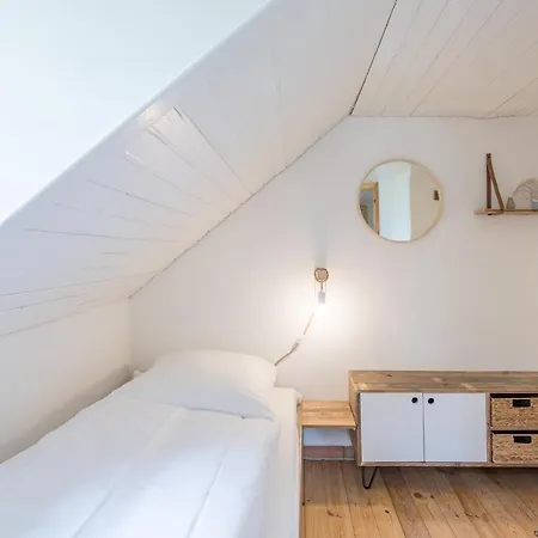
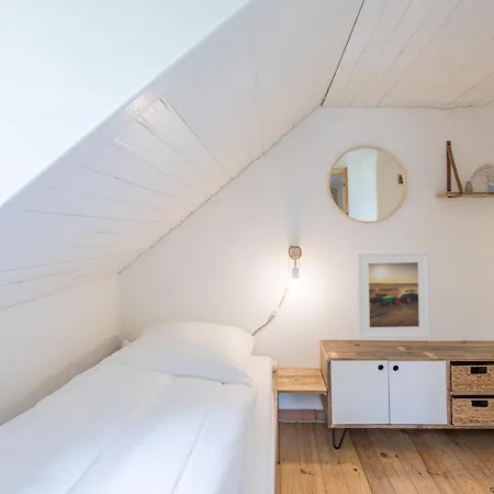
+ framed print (393, 294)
